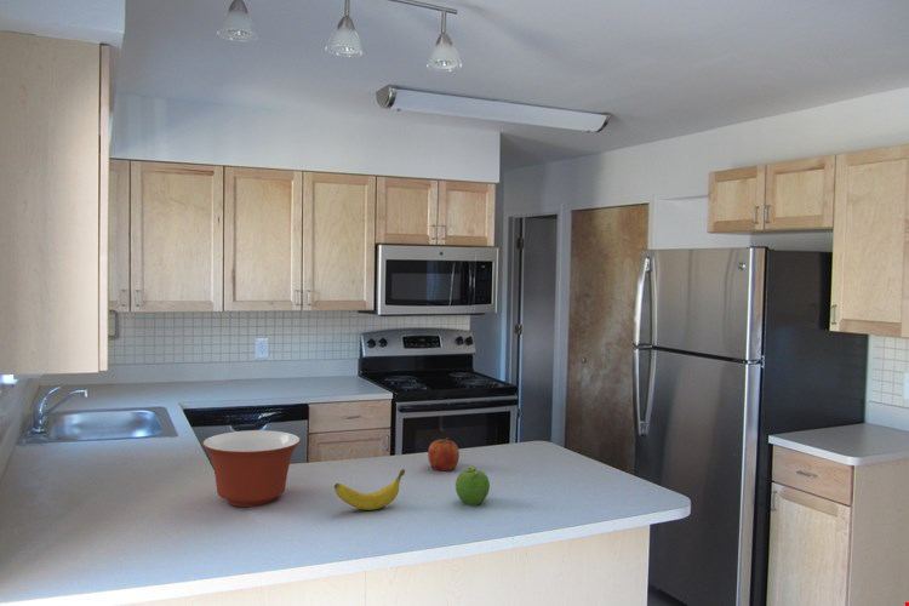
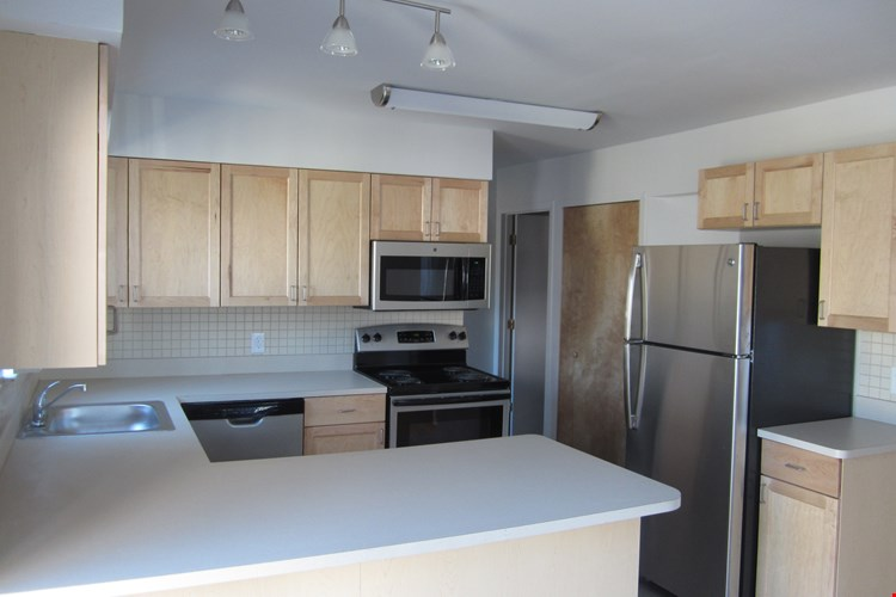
- banana (370, 493)
- mixing bowl (251, 469)
- fruit (471, 485)
- fruit (442, 453)
